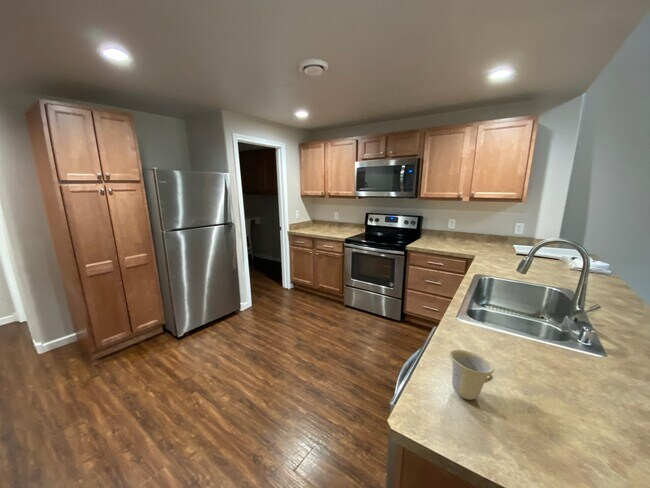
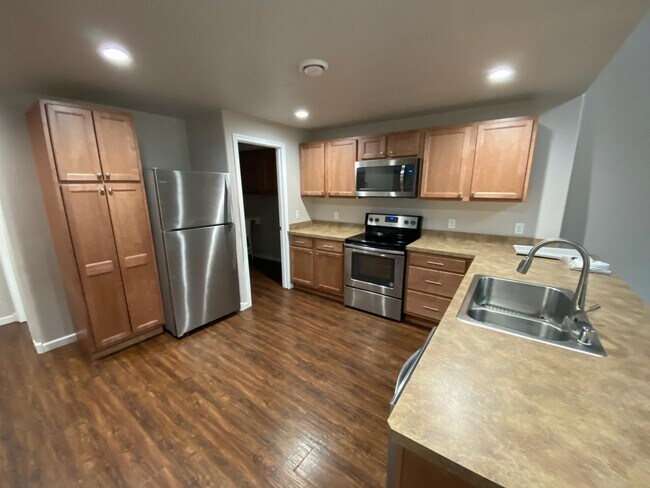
- cup (469, 375)
